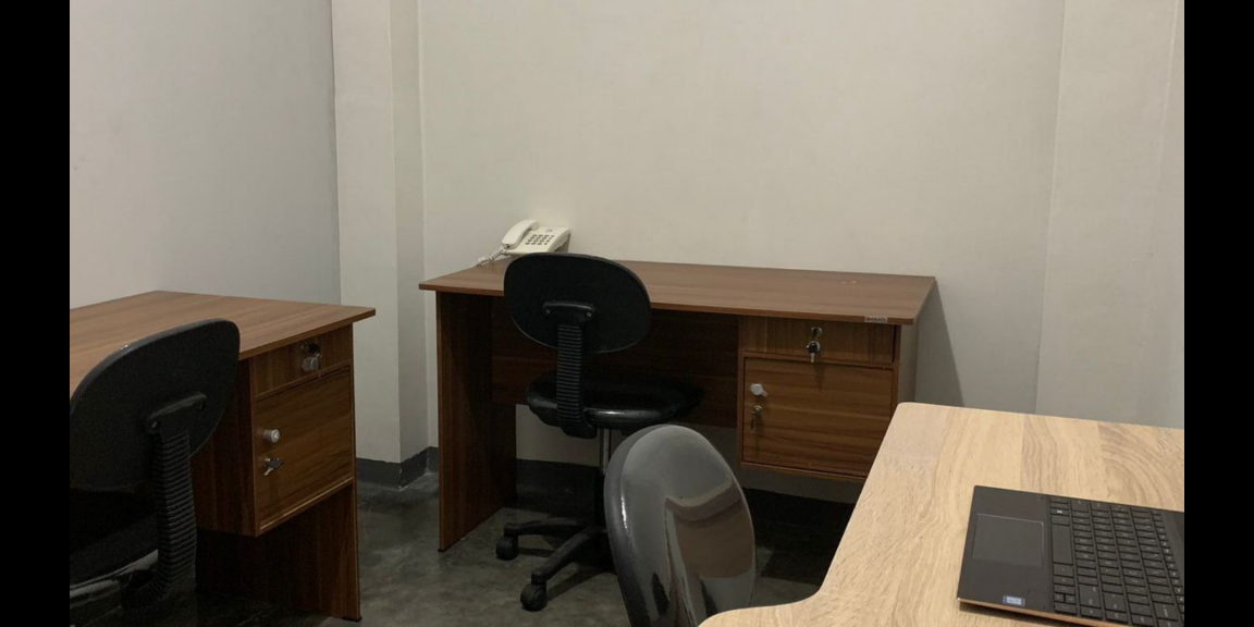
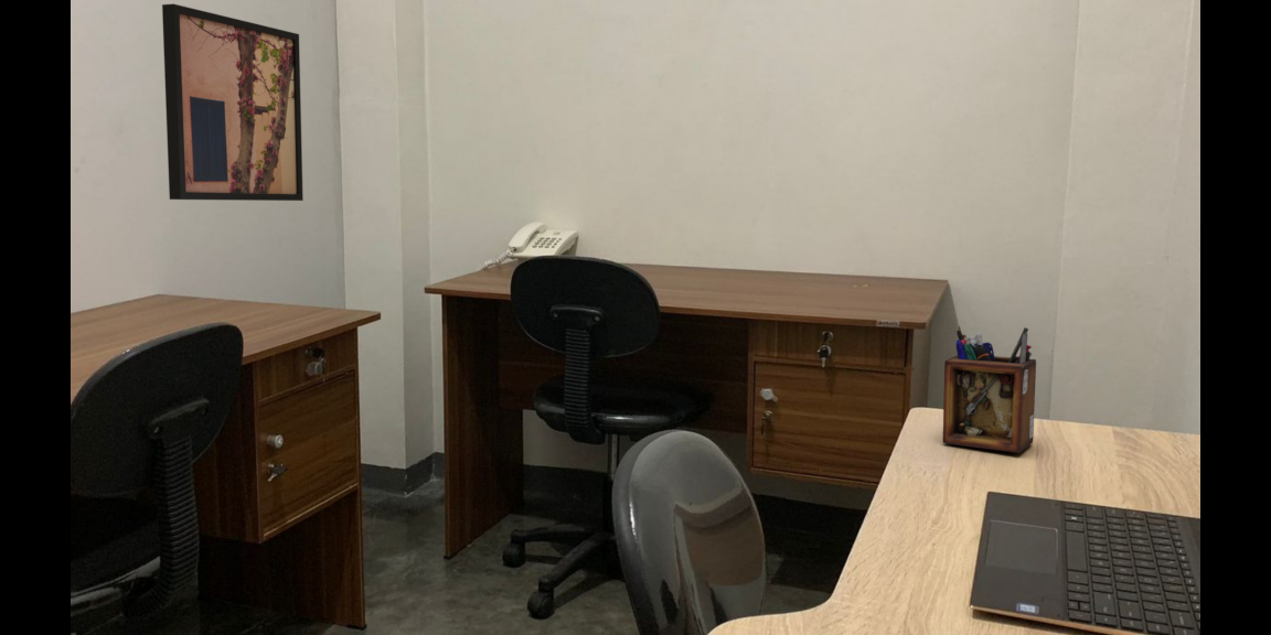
+ wall art (238, 110)
+ desk organizer (990, 385)
